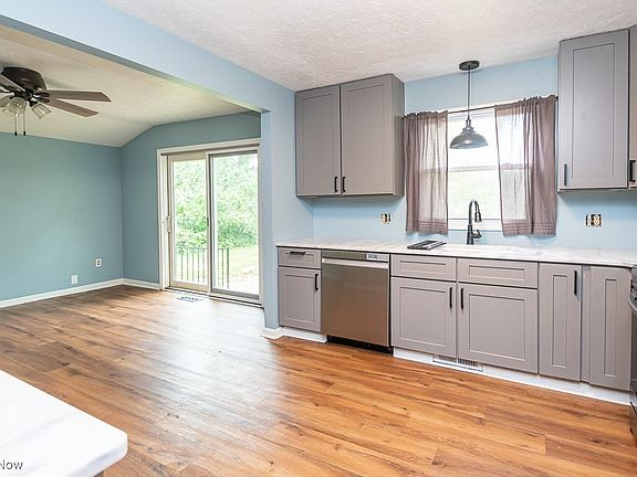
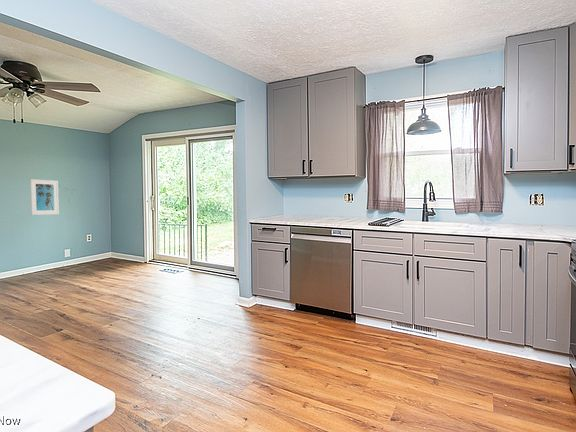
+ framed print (45, 197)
